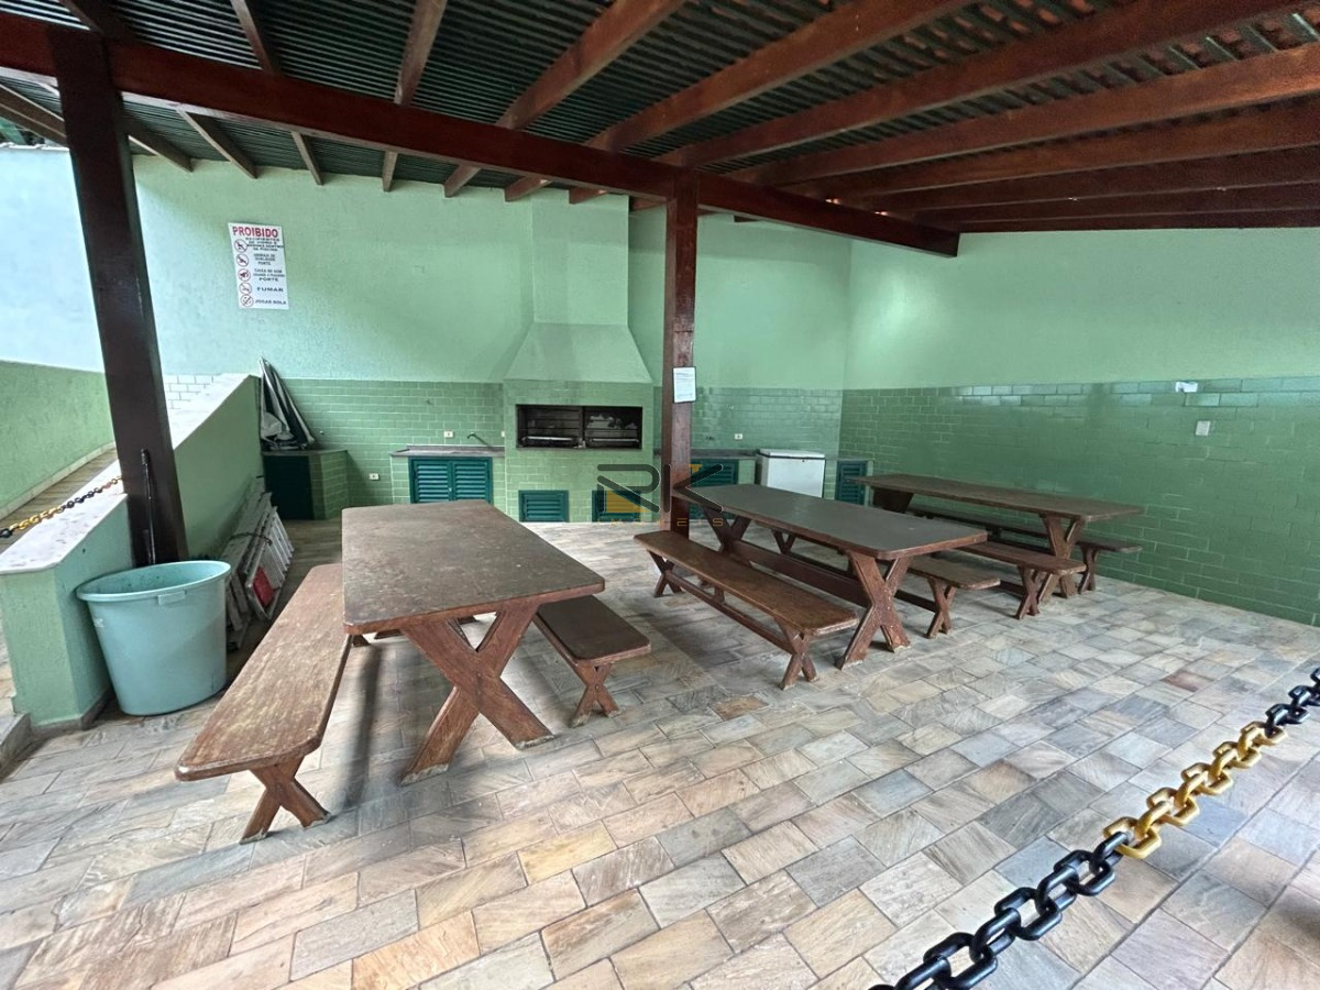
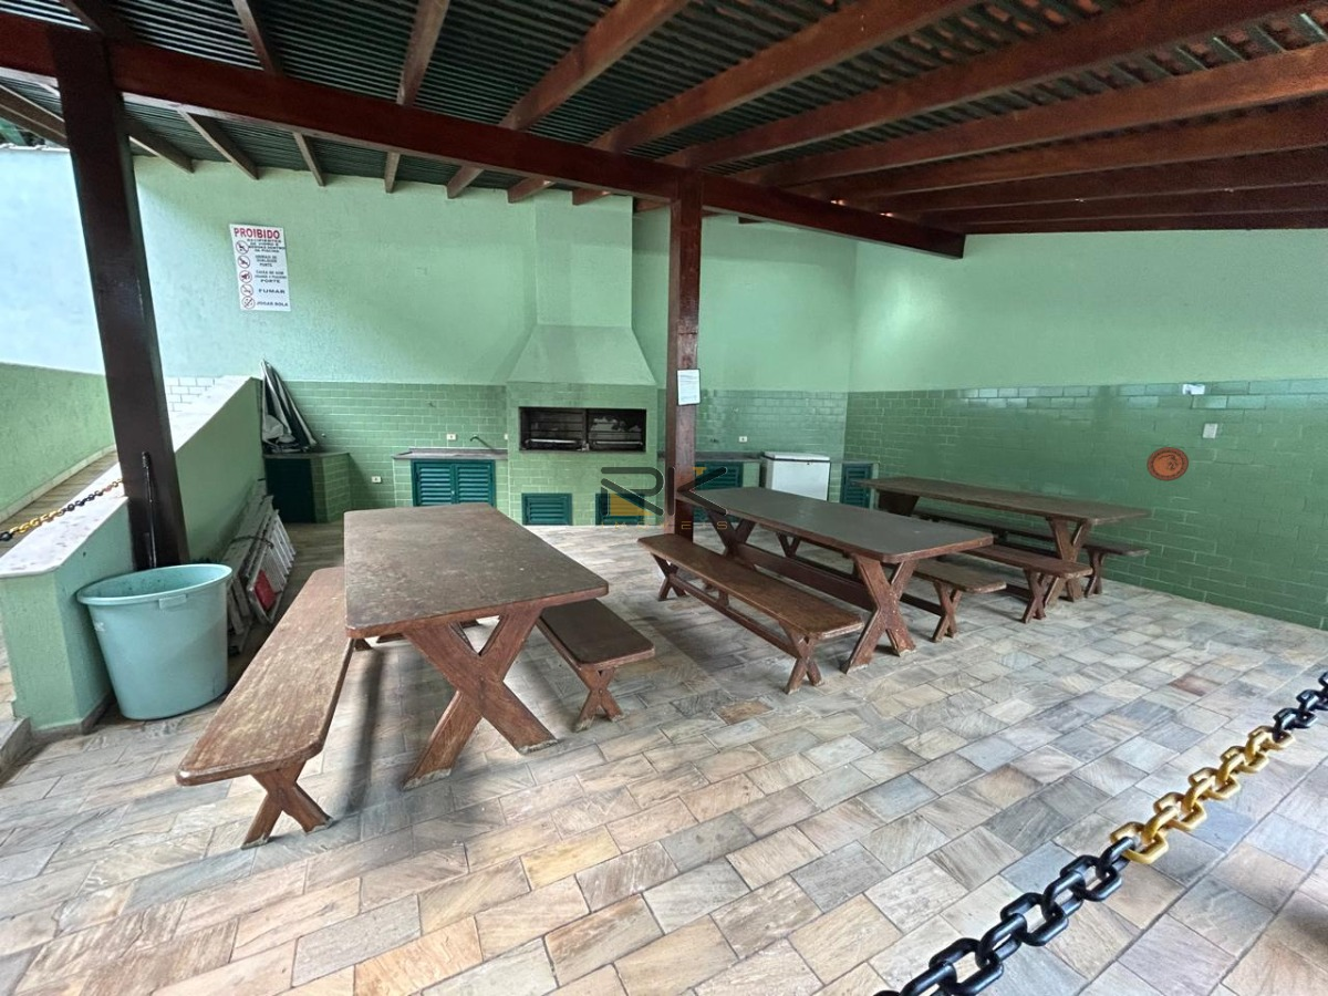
+ decorative plate (1168, 464)
